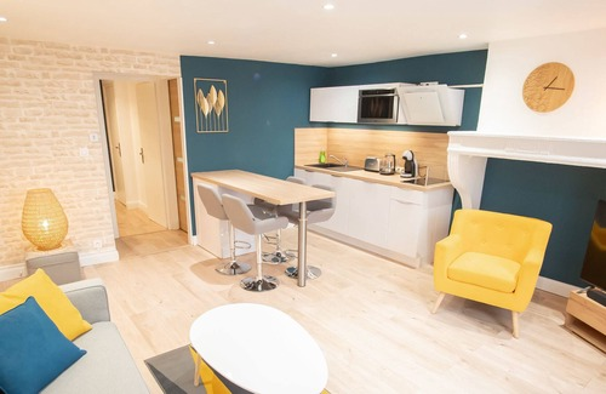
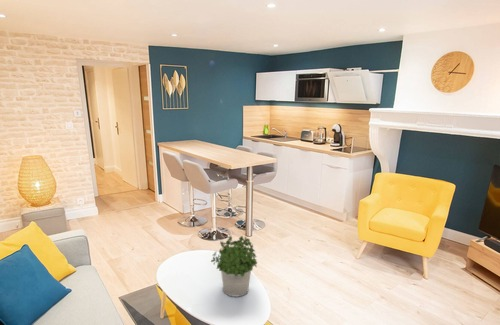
+ potted plant (234, 263)
